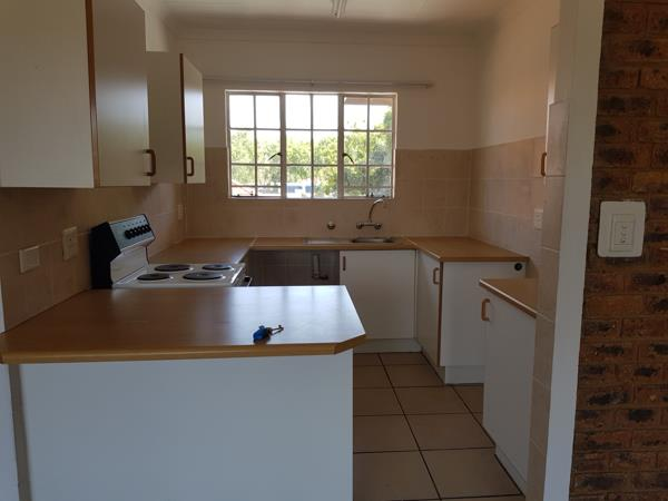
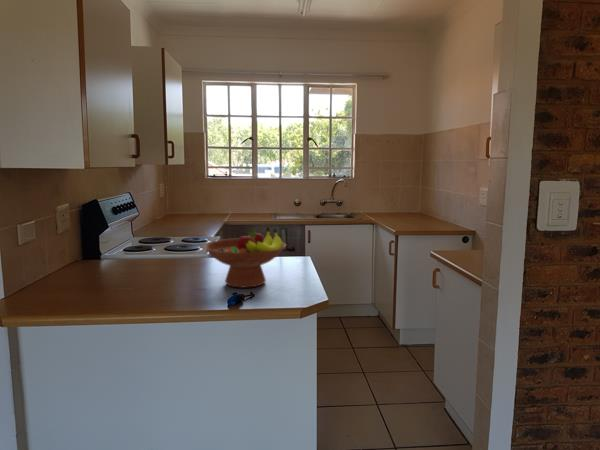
+ fruit bowl (245, 256)
